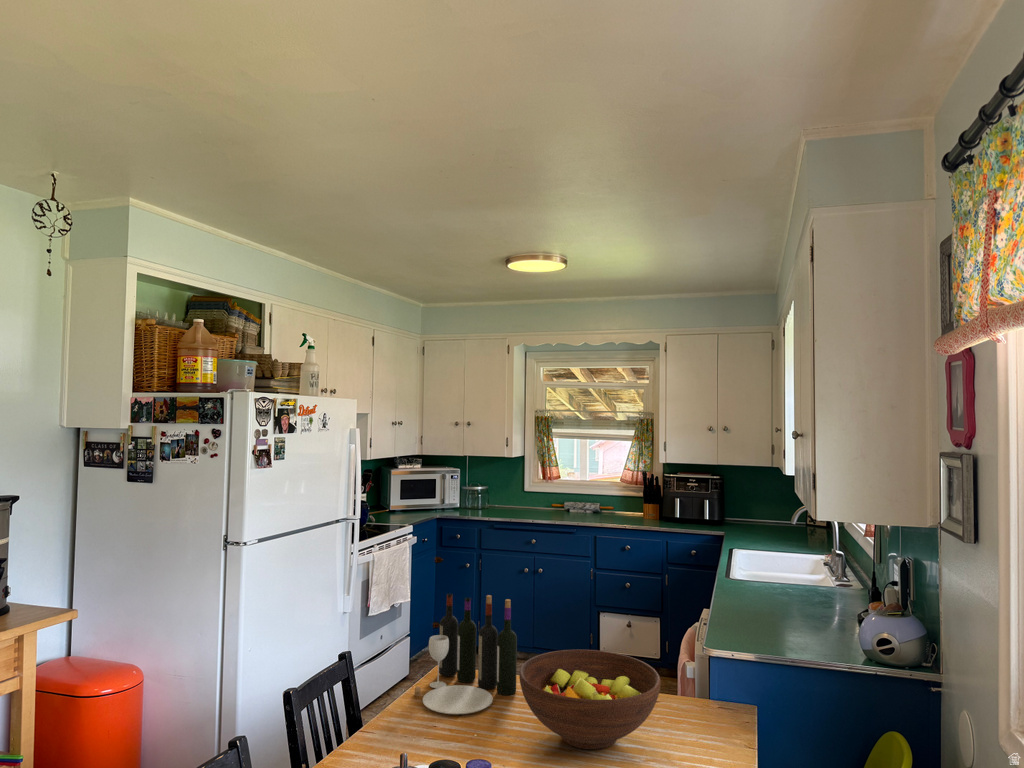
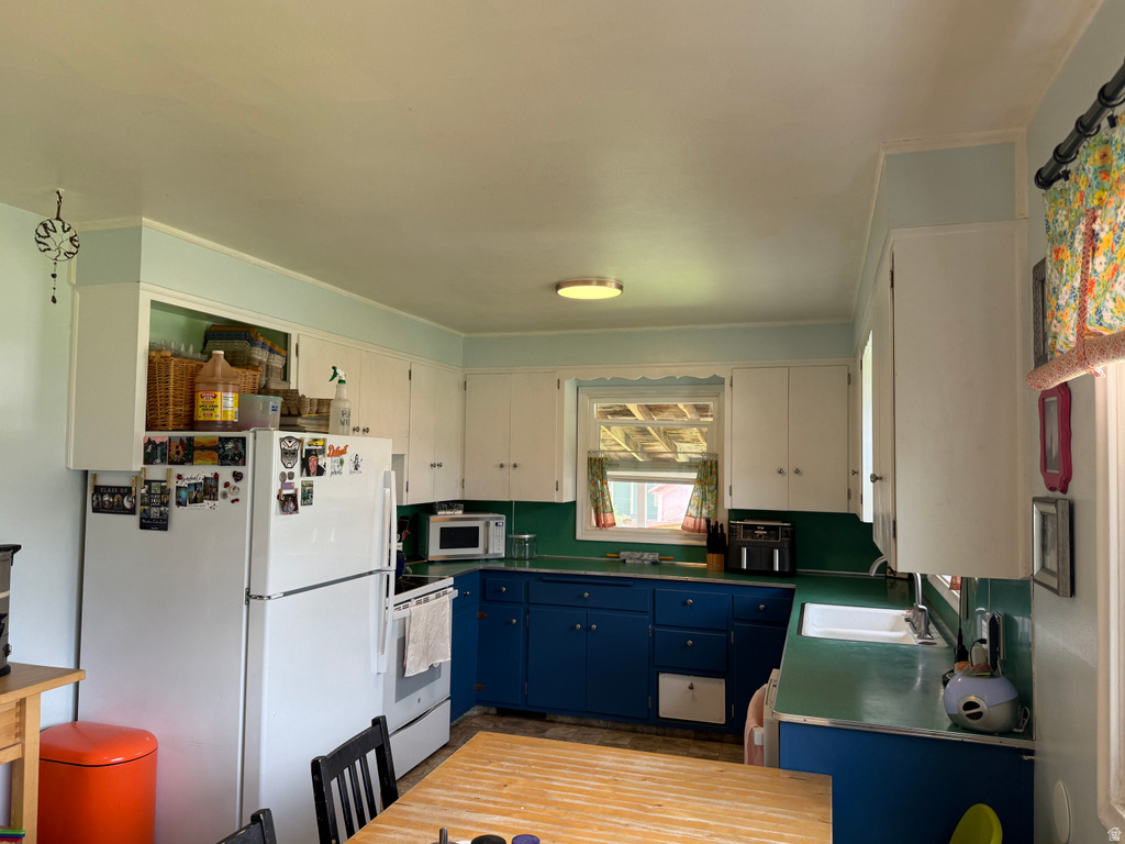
- wine bottle (454, 647)
- fruit bowl (588, 705)
